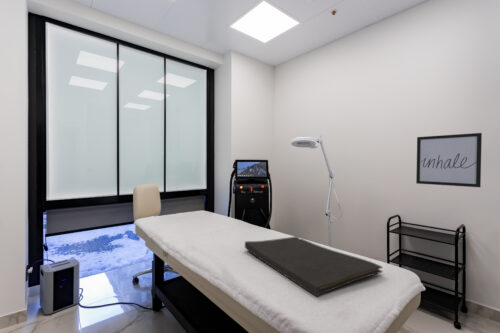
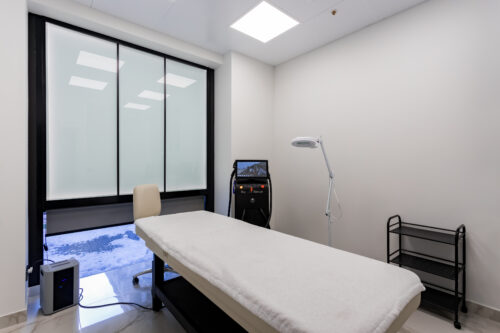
- wall art (446, 160)
- hand towel (305, 256)
